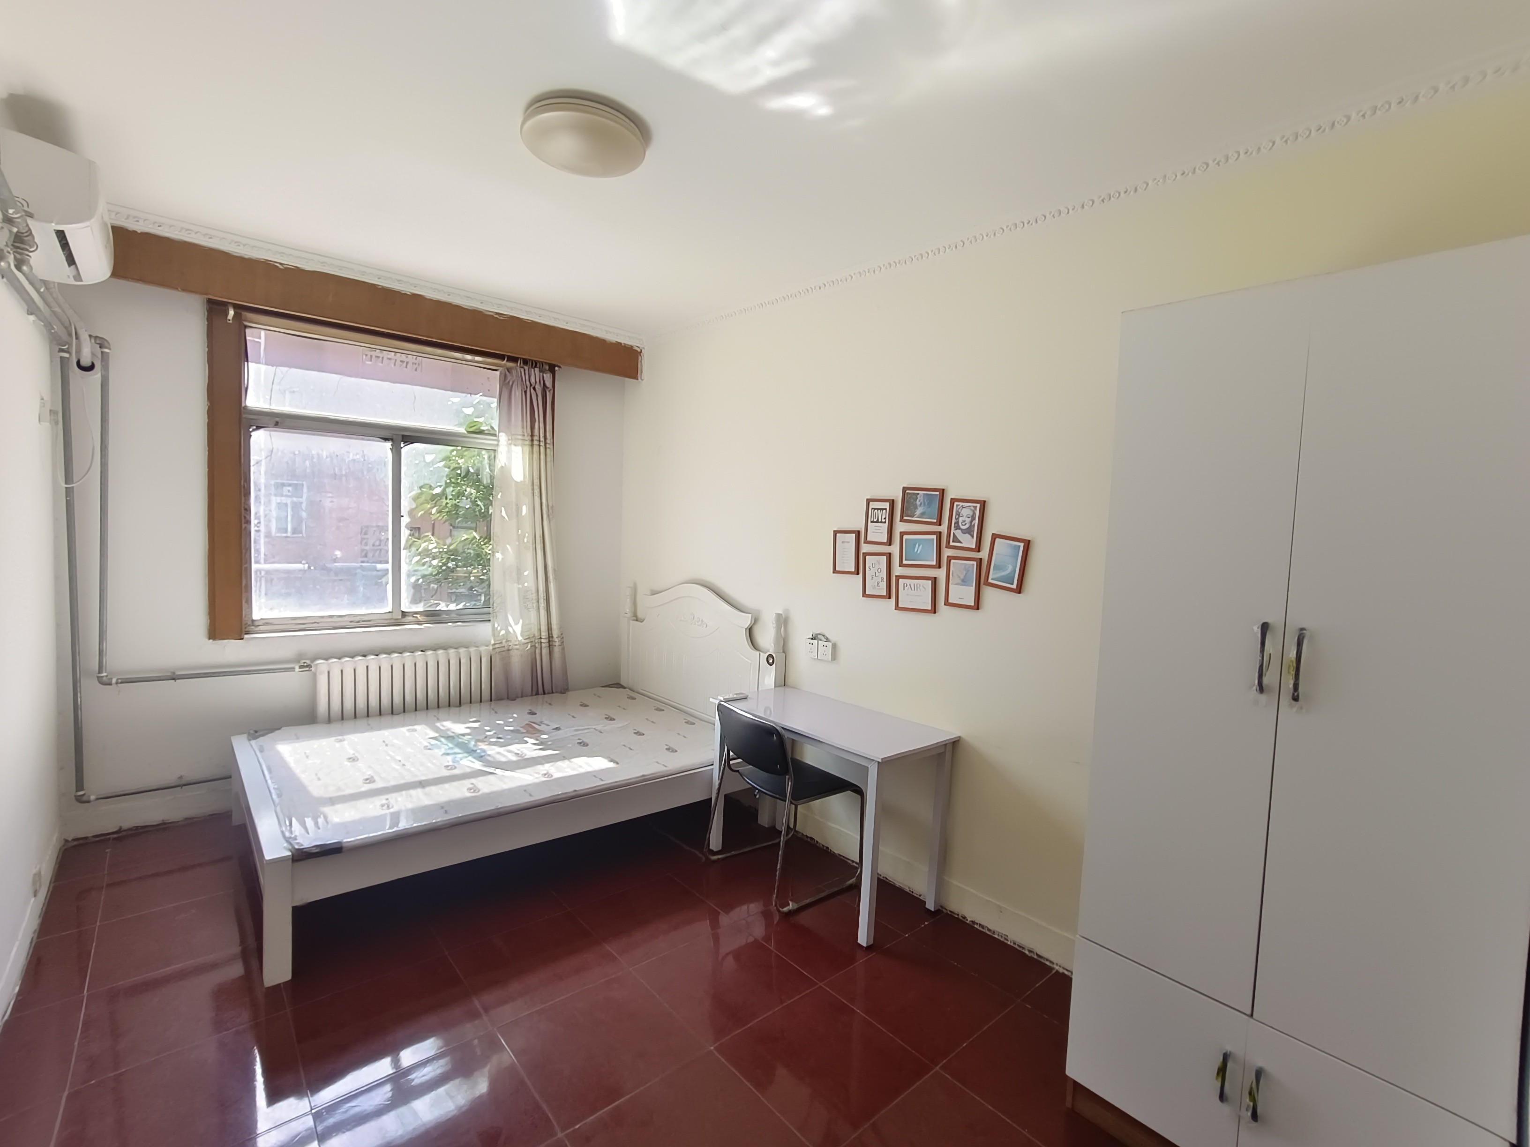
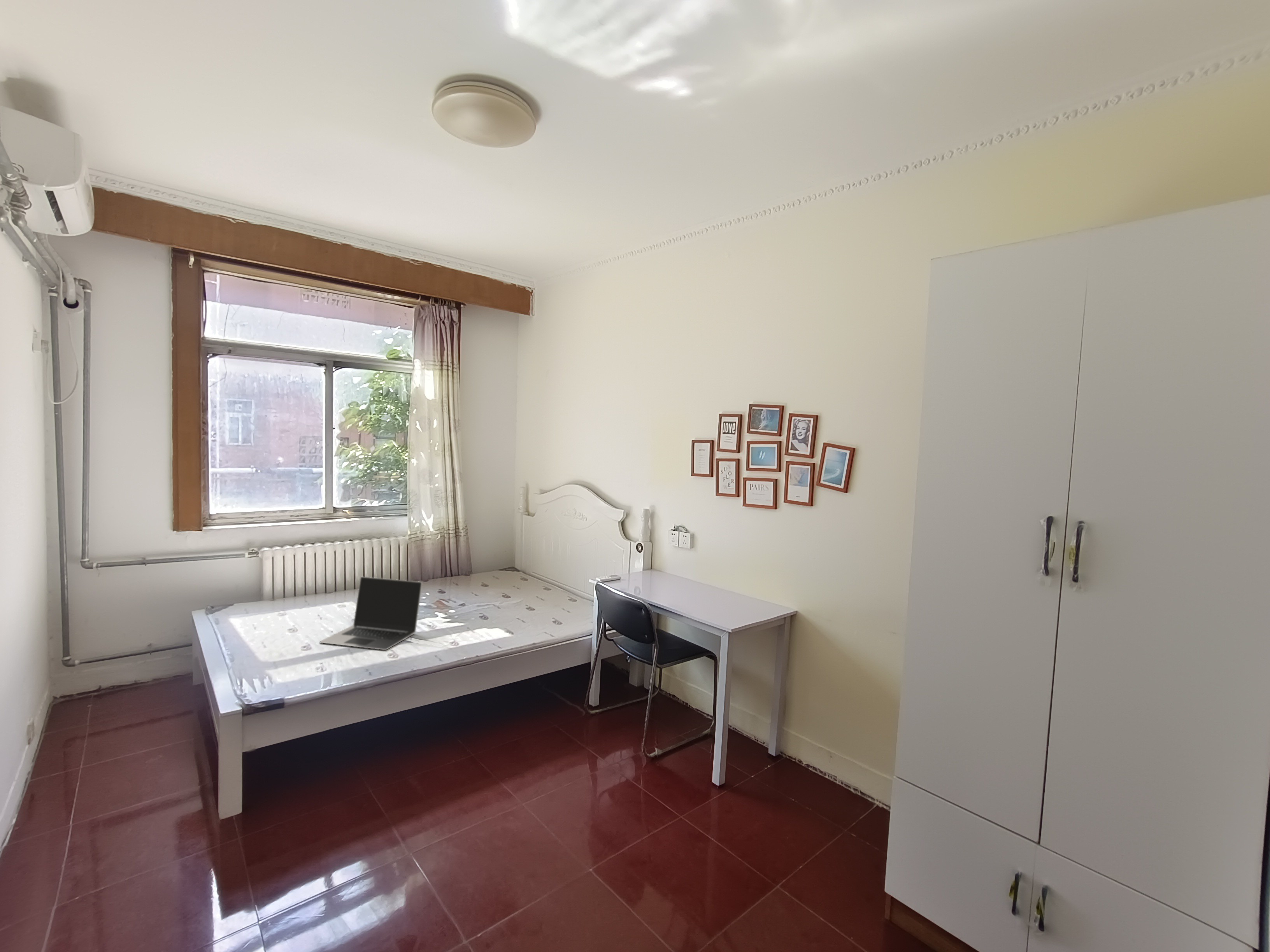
+ laptop (372, 611)
